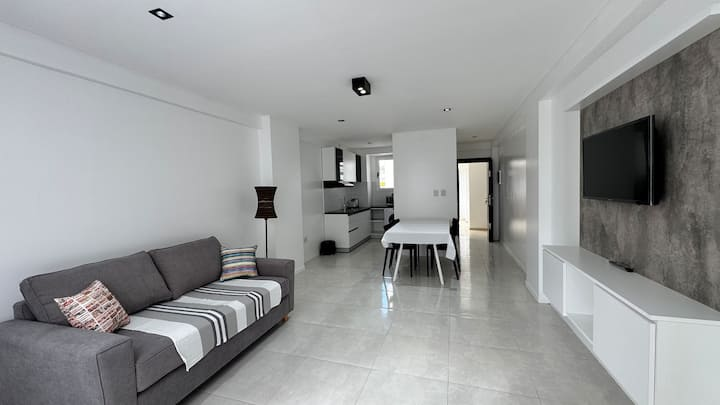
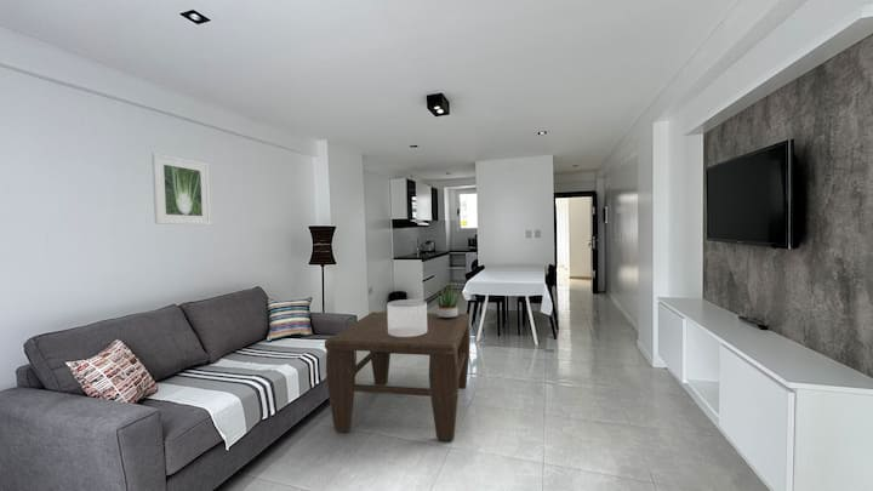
+ coffee table (406, 353)
+ potted plant (446, 298)
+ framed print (183, 192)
+ decorative bowl (407, 316)
